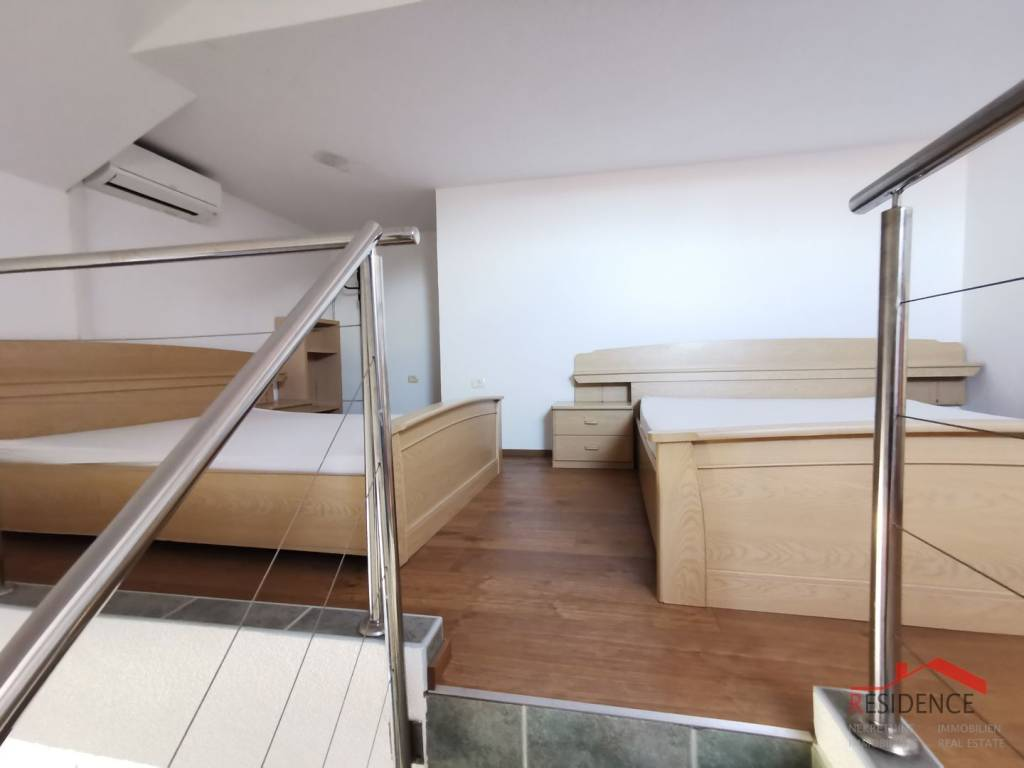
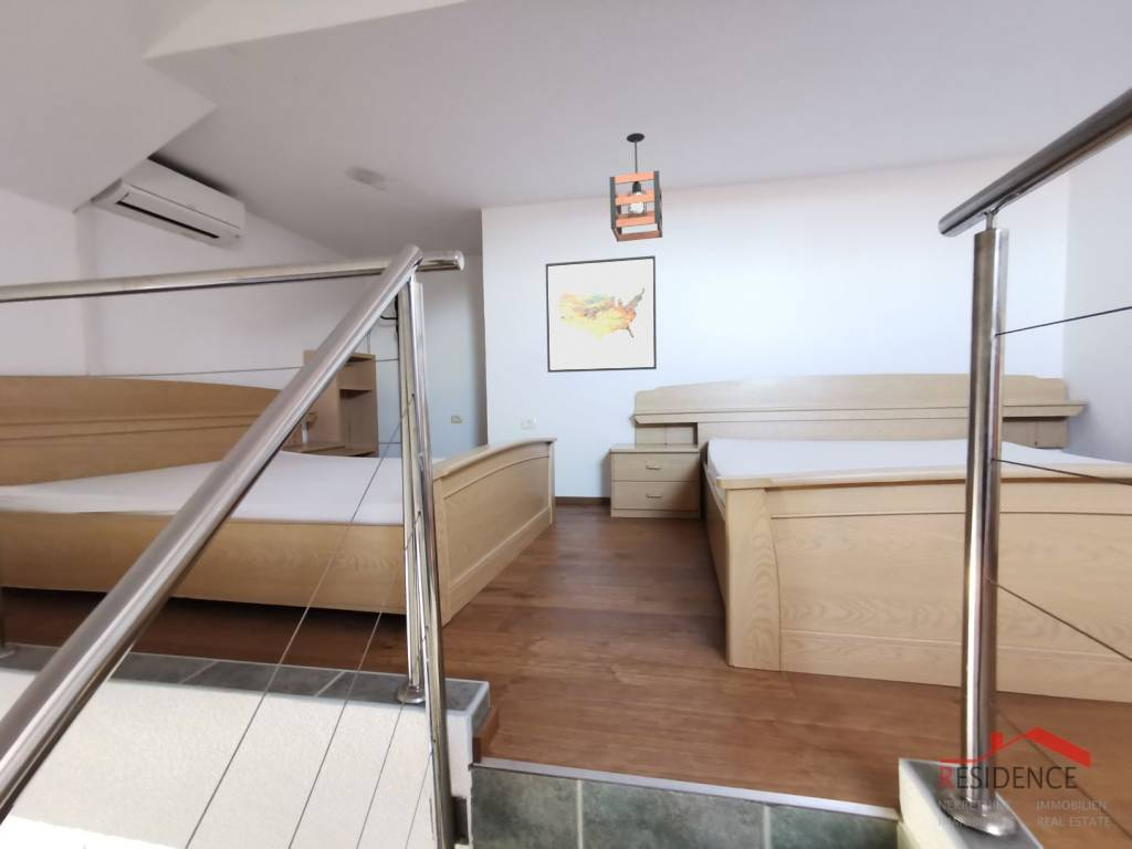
+ wall art (600, 315)
+ pendant light (636, 185)
